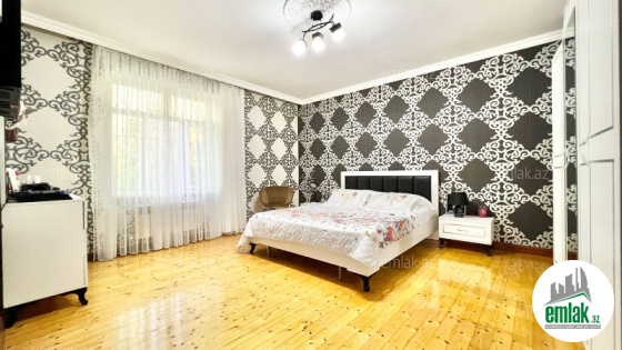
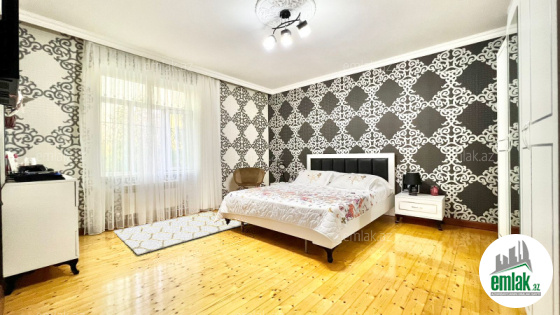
+ rug (184, 226)
